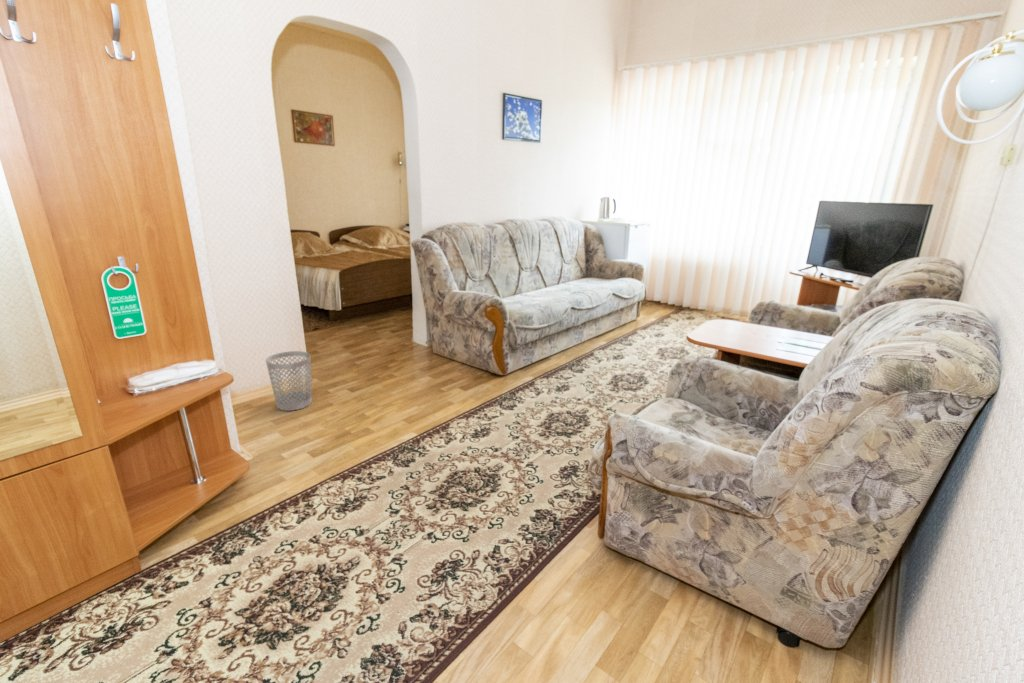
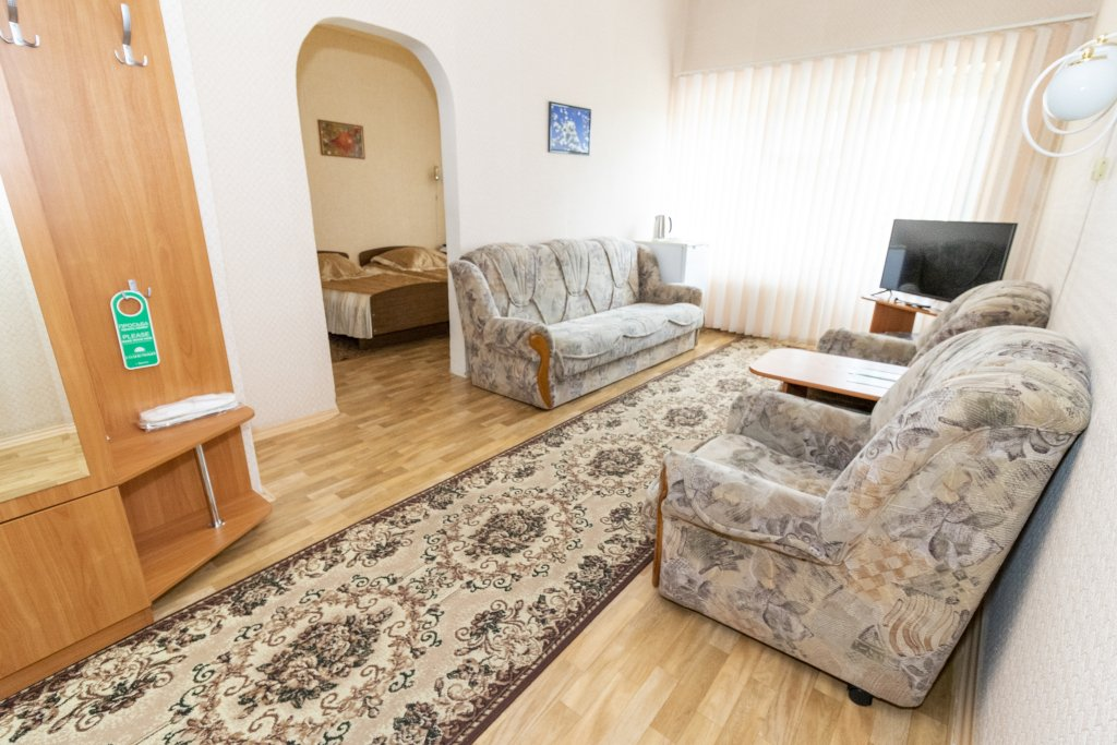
- wastebasket (291, 380)
